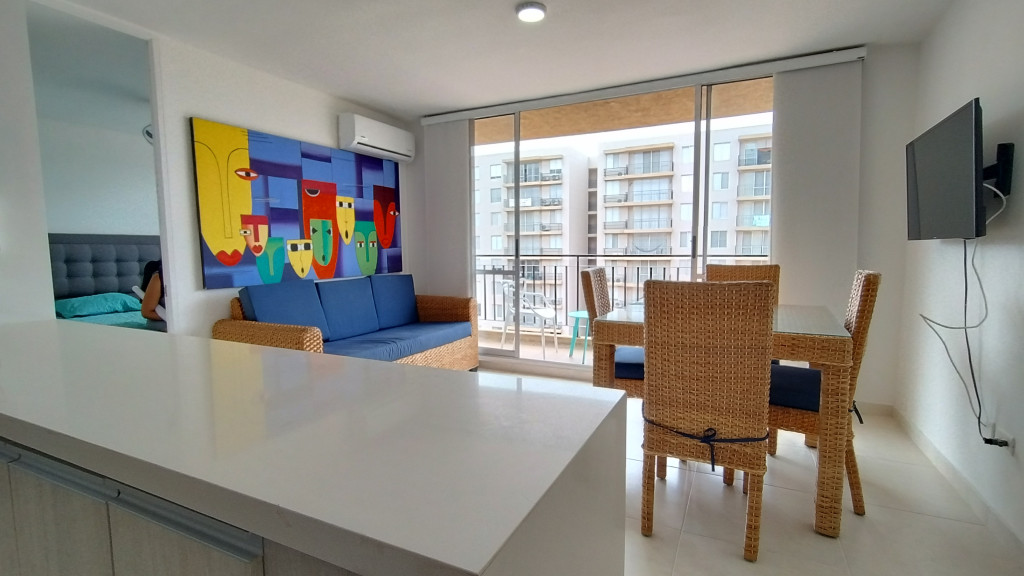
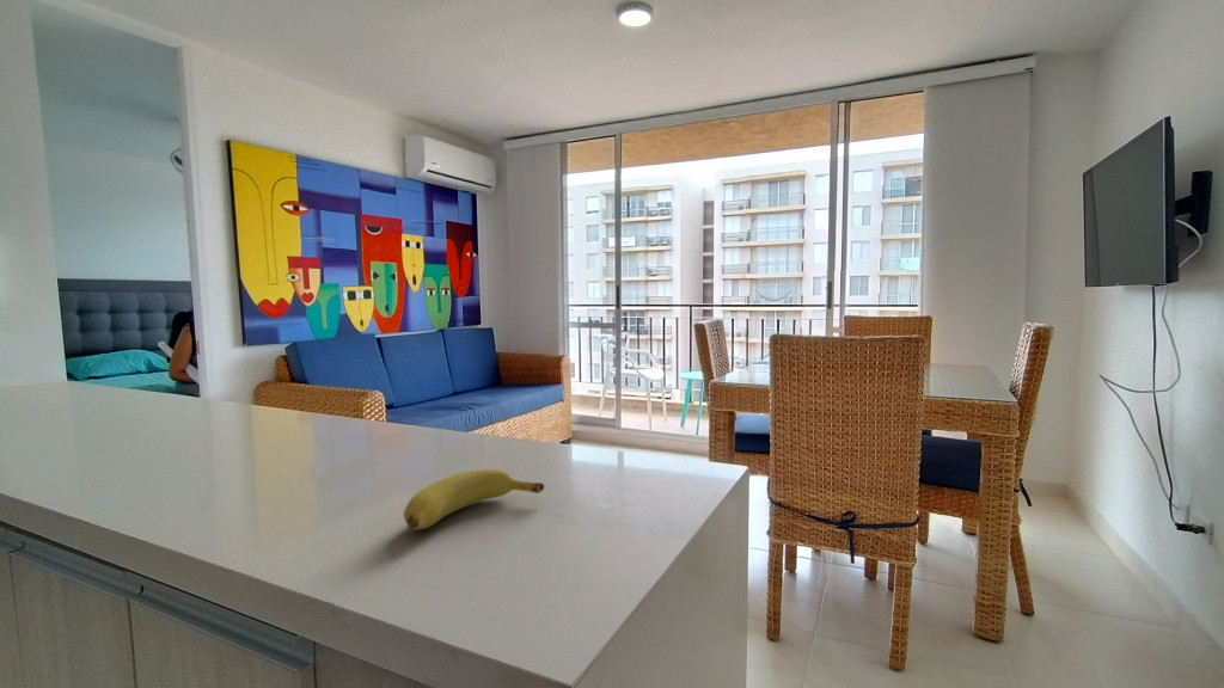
+ banana (467, 498)
